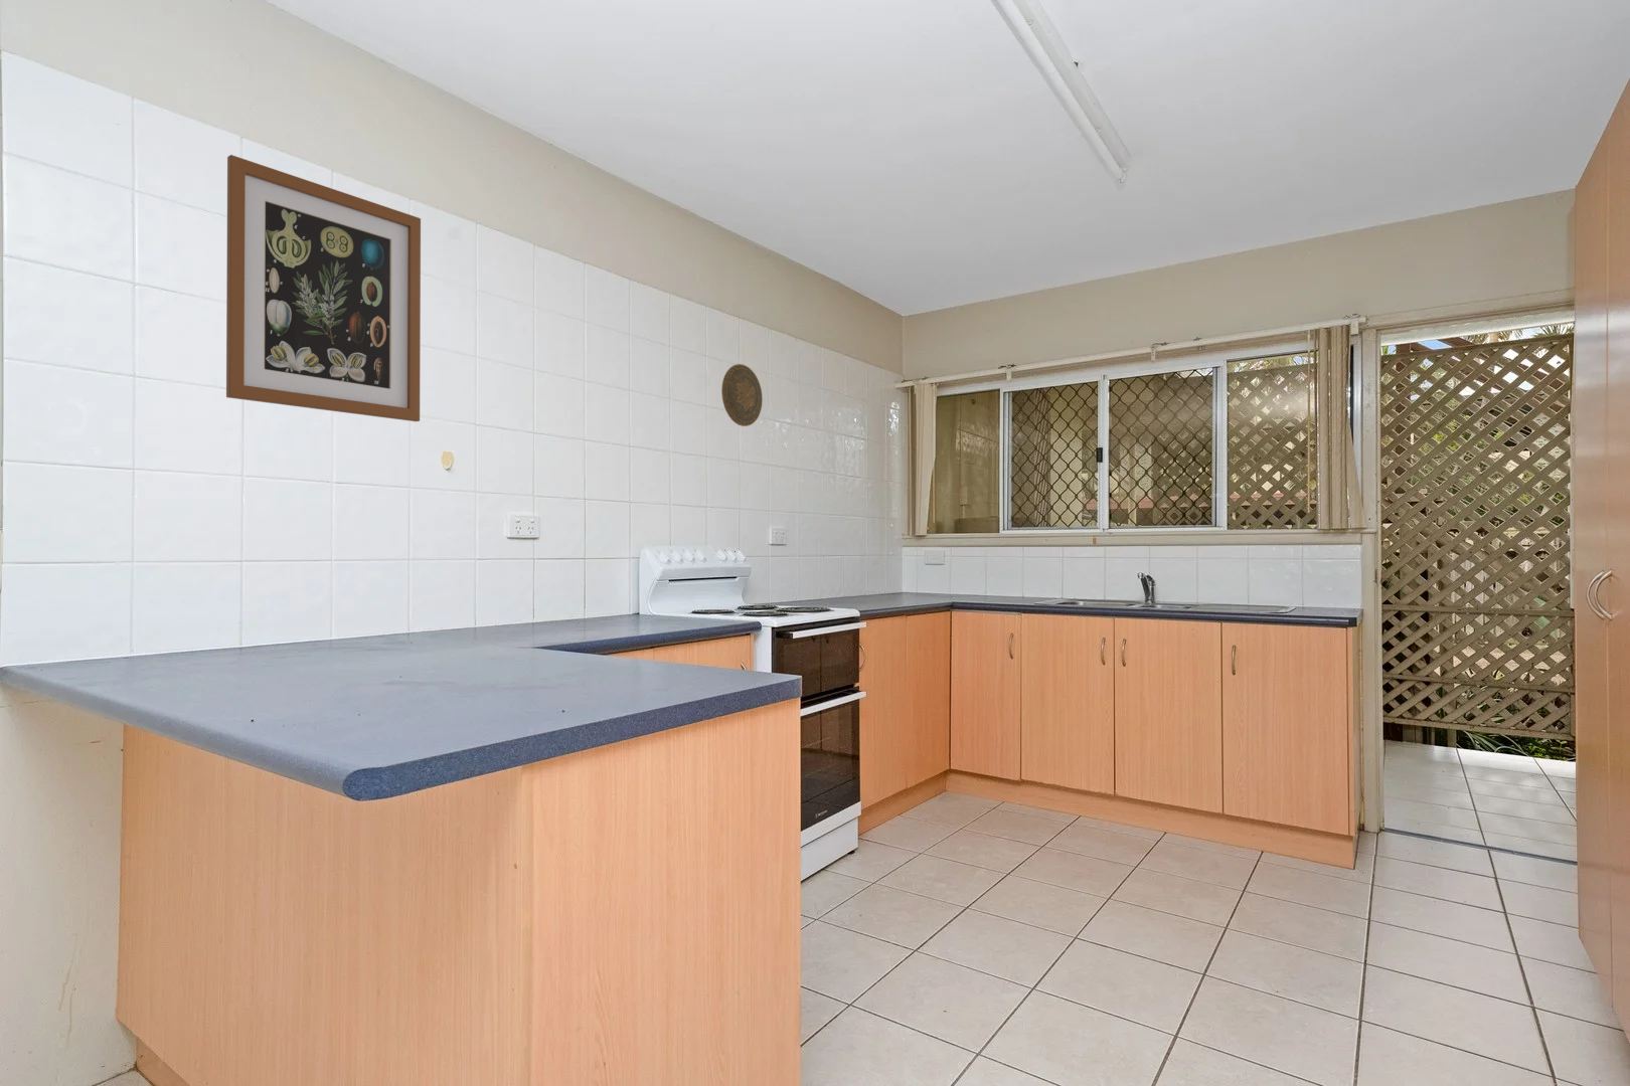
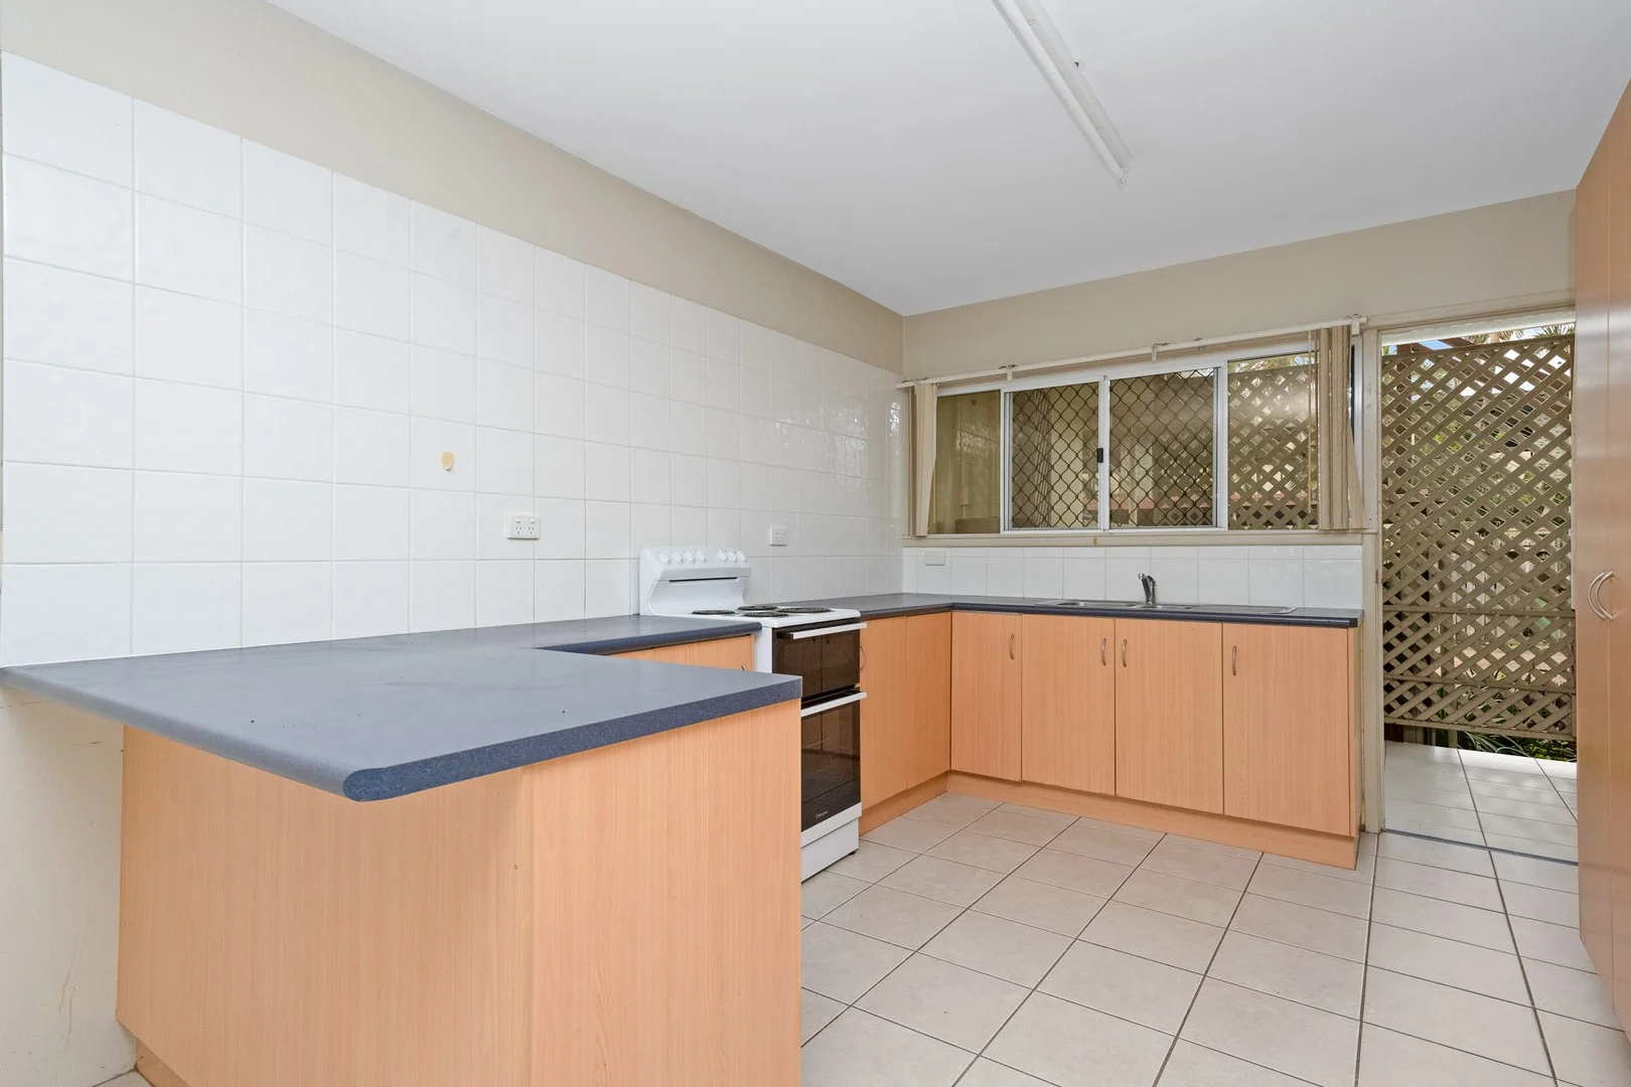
- wall art (331, 299)
- decorative plate (743, 394)
